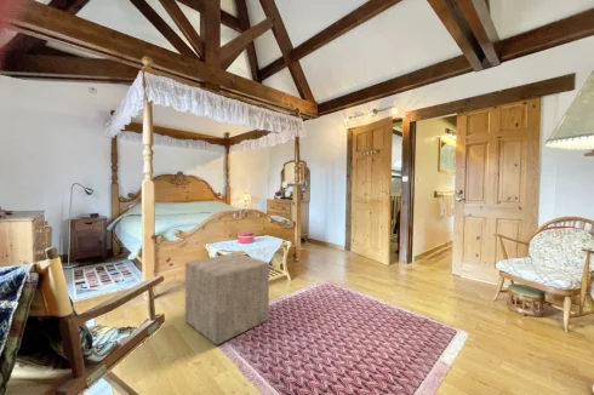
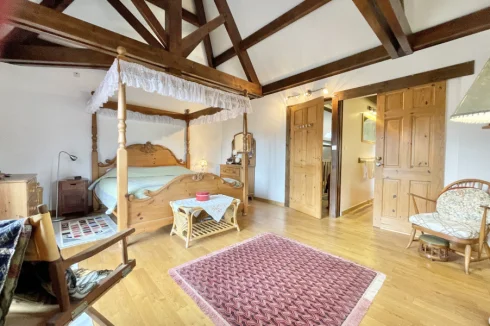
- stool (227, 291)
